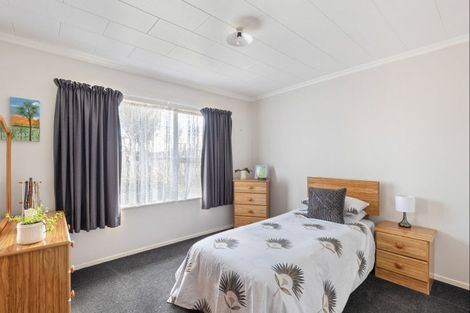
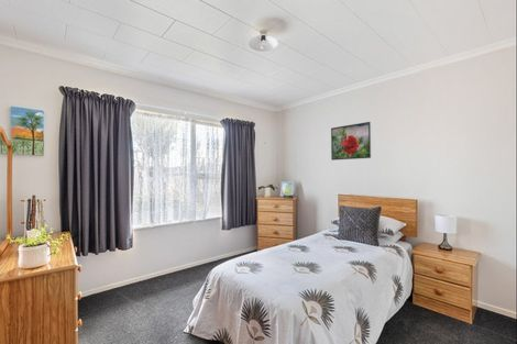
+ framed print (350, 142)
